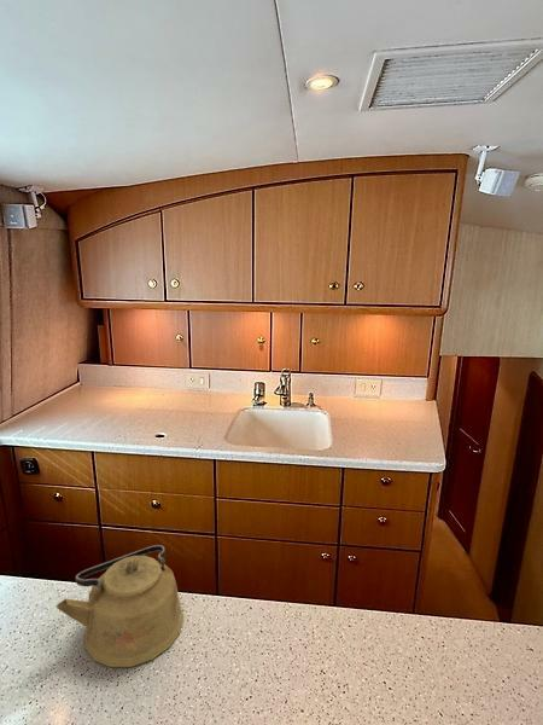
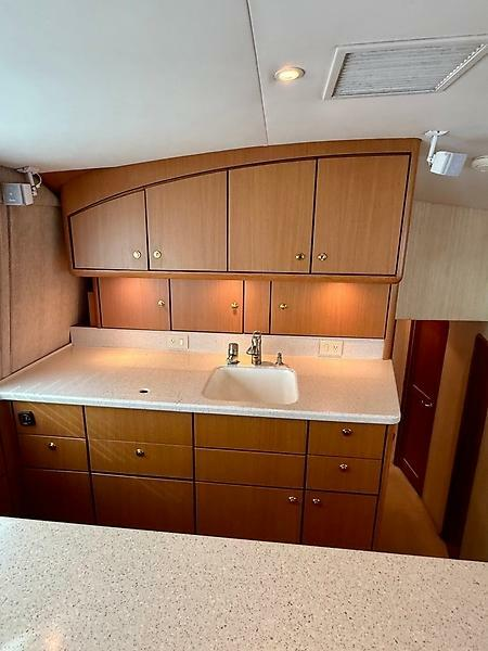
- kettle (122, 596)
